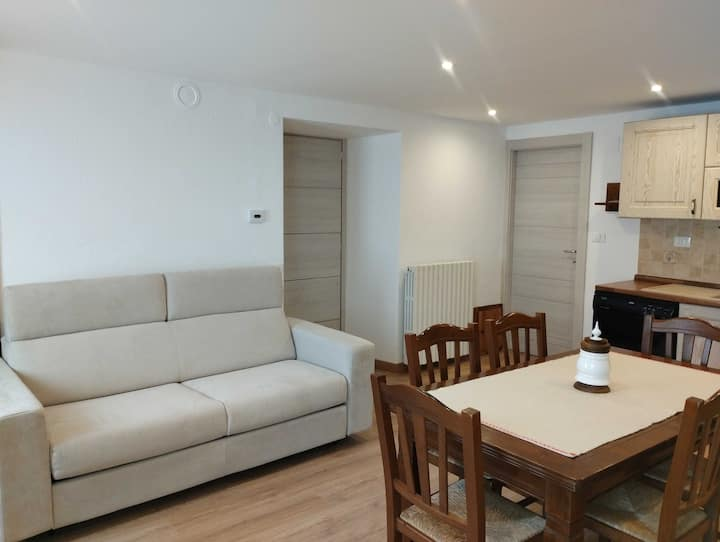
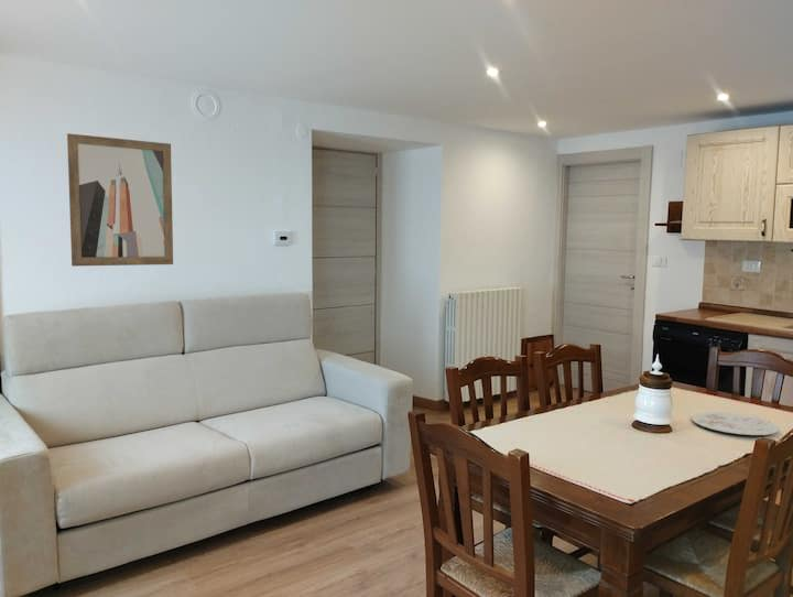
+ plate (734, 423)
+ wall art (122, 203)
